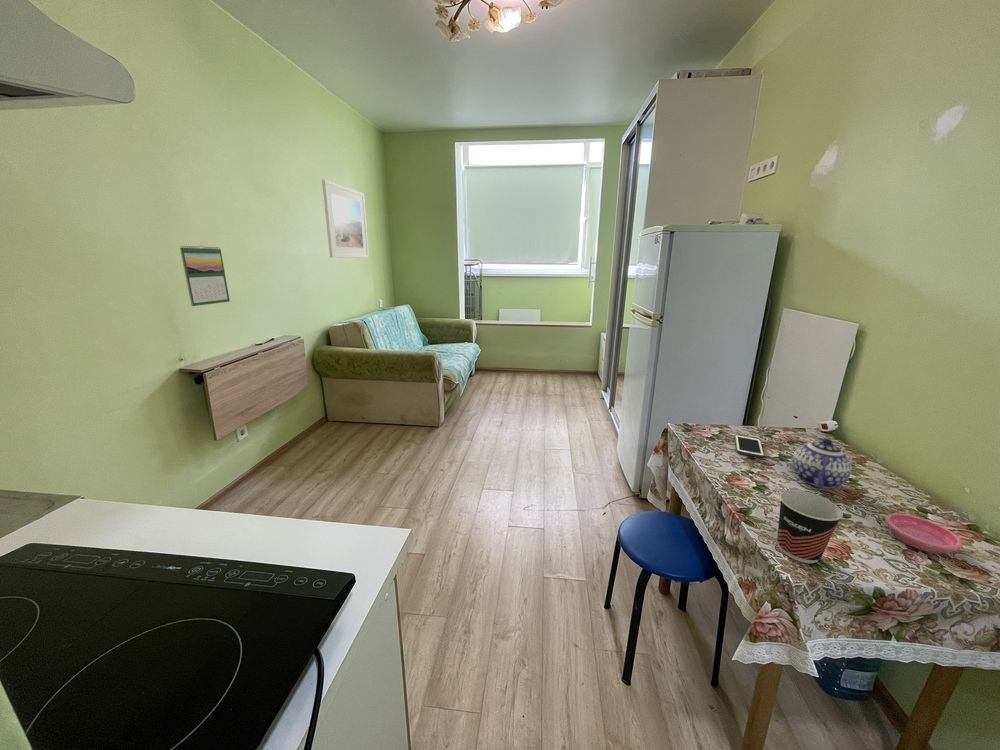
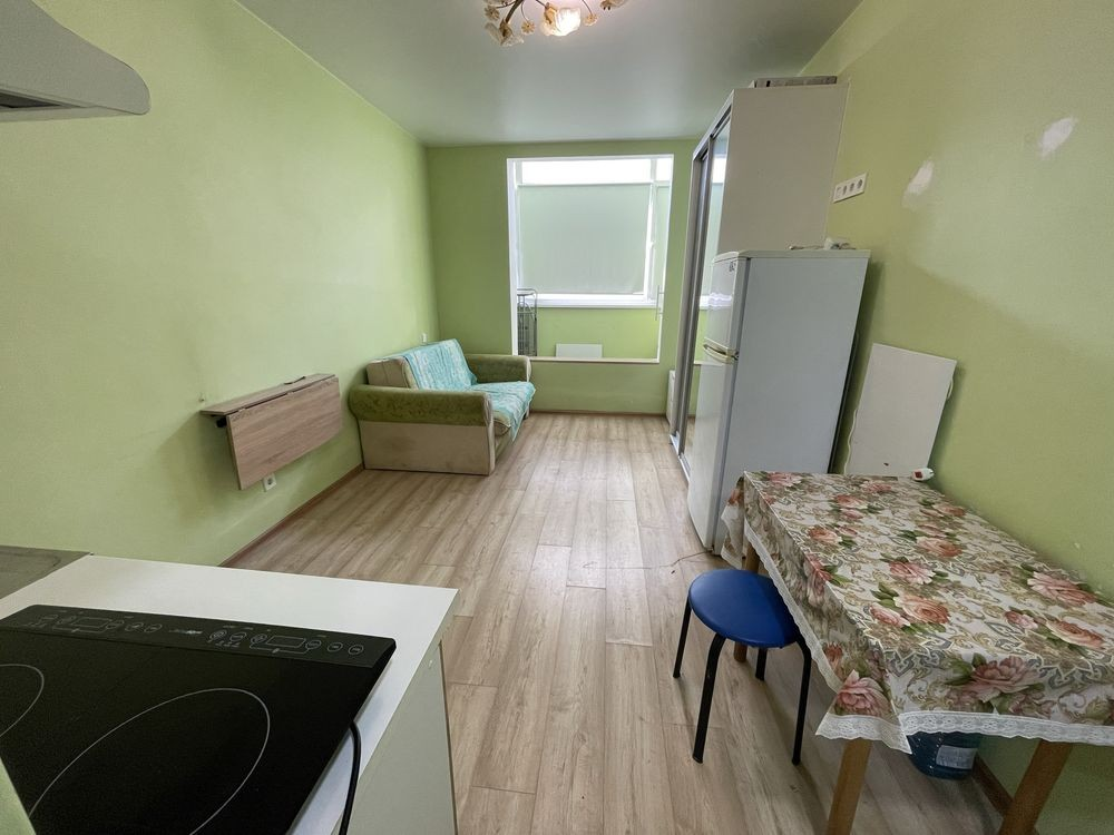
- calendar (206, 275)
- cup (803, 528)
- saucer (920, 534)
- teapot (821, 460)
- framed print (348, 223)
- cell phone (748, 445)
